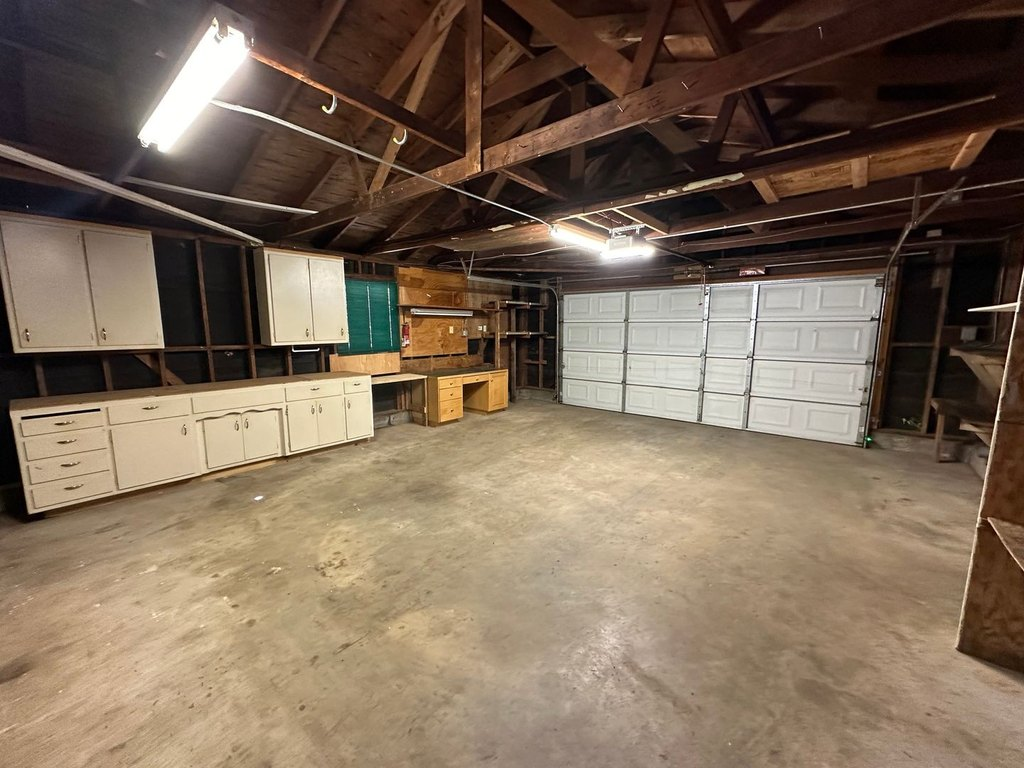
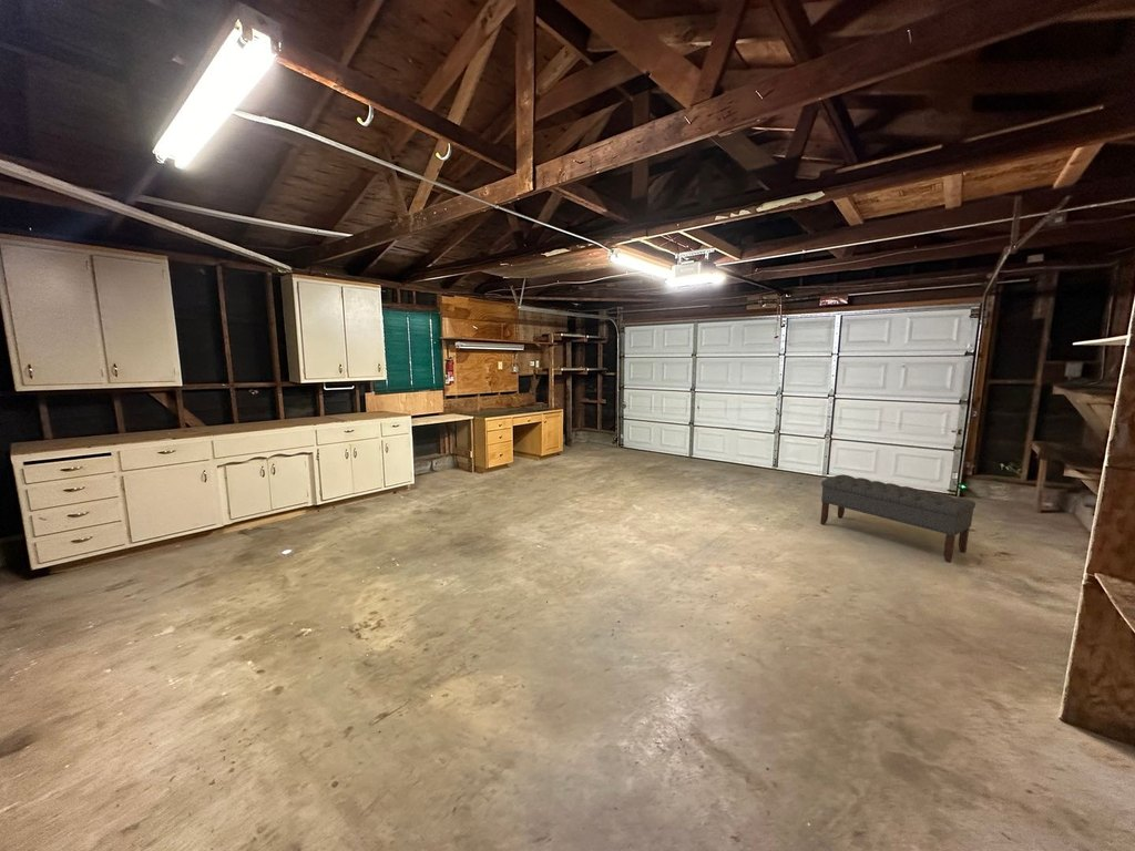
+ bench (889, 512)
